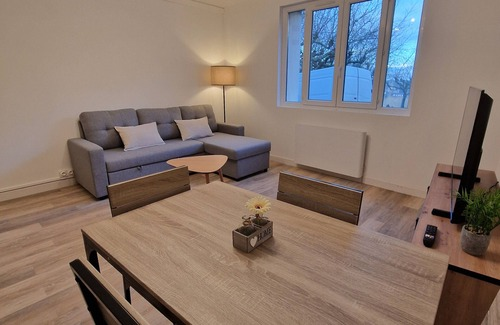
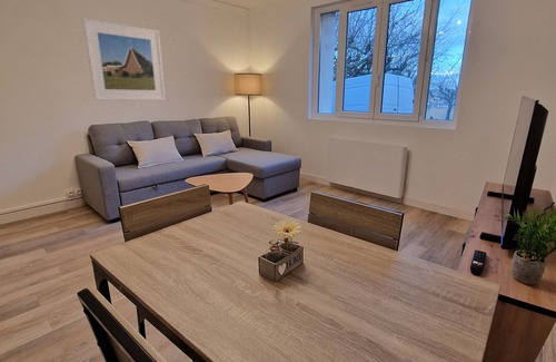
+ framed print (128, 63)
